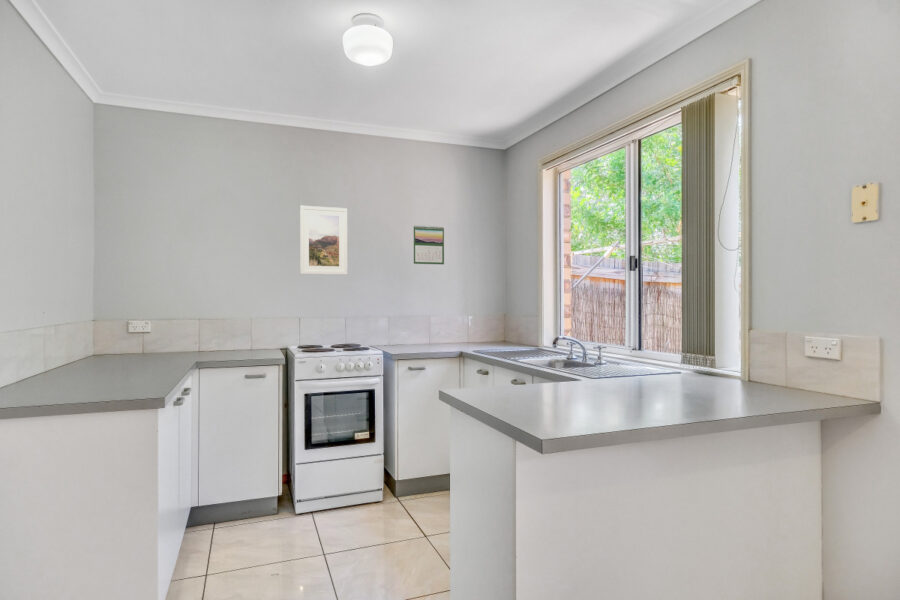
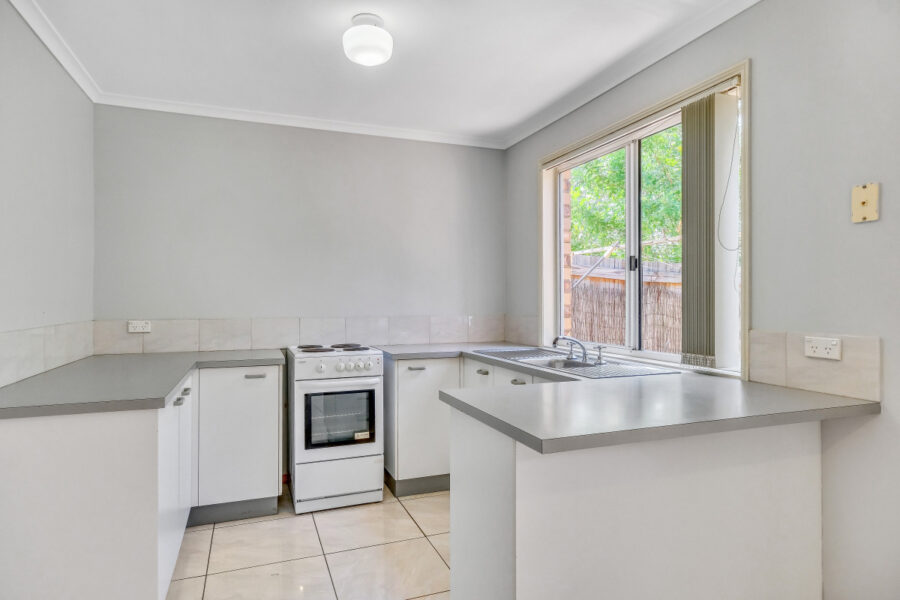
- calendar (428, 244)
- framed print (324, 240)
